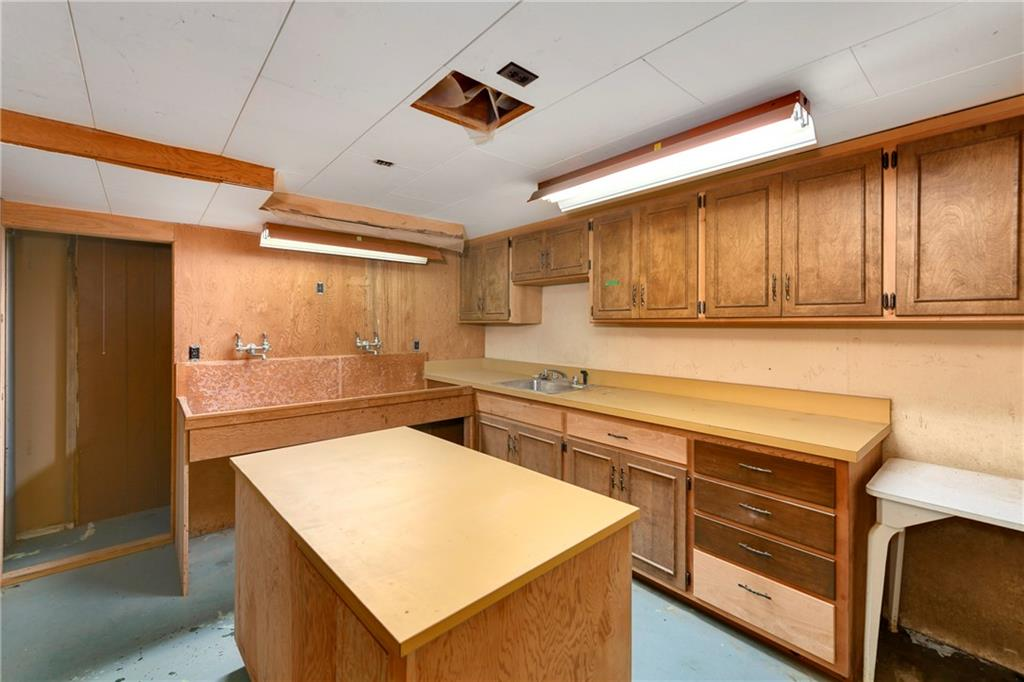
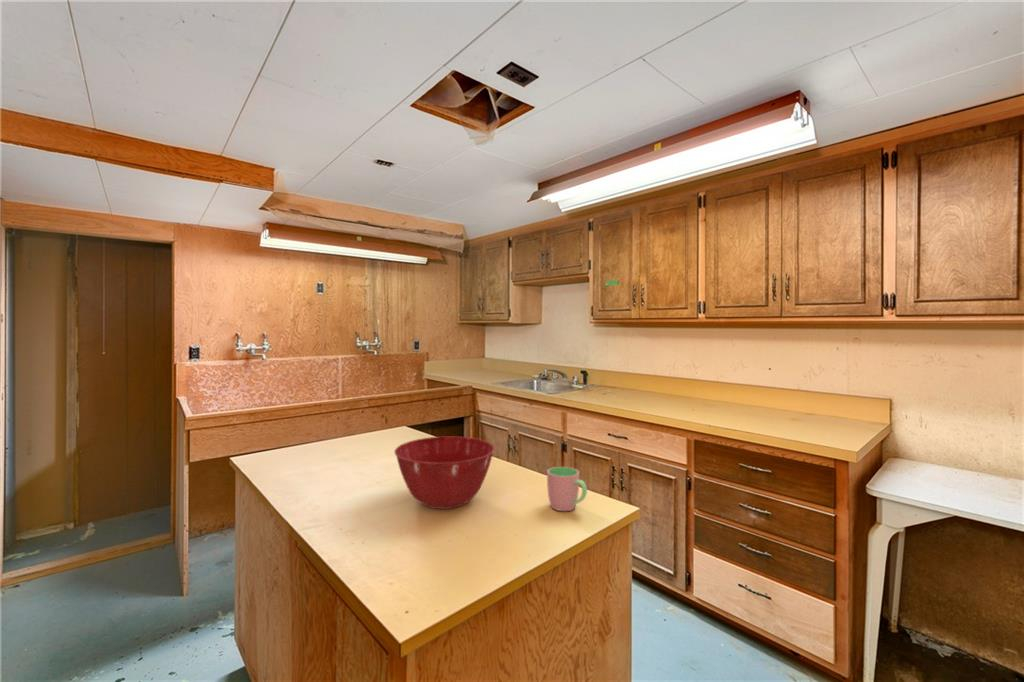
+ cup (567, 490)
+ mixing bowl (445, 473)
